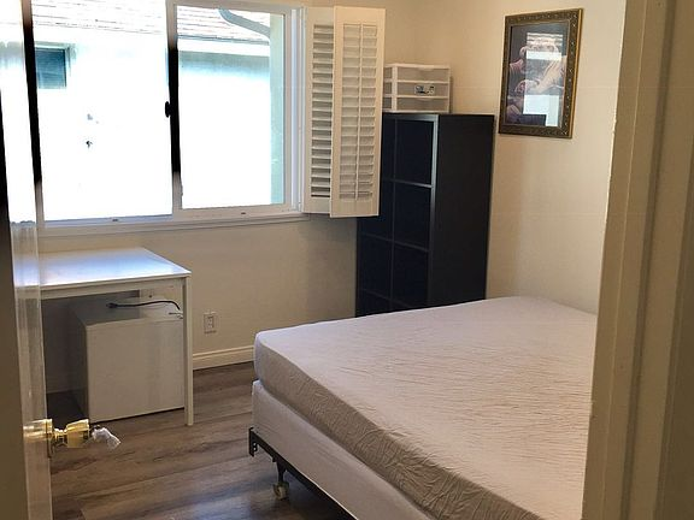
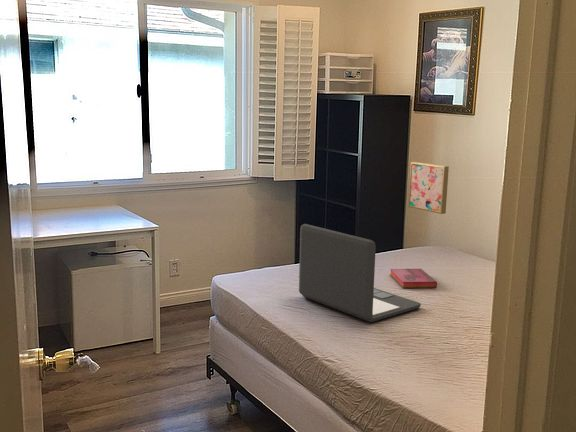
+ laptop (360, 265)
+ wall art (427, 187)
+ hardback book (412, 277)
